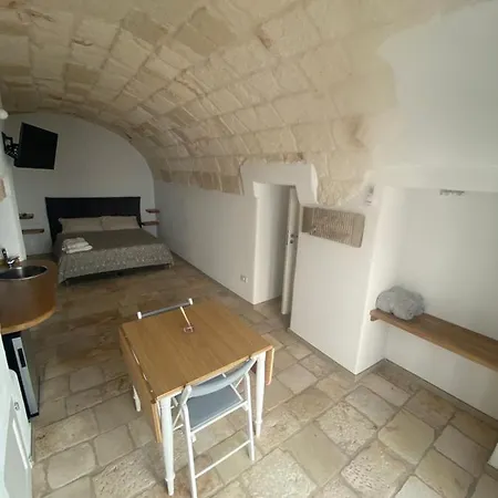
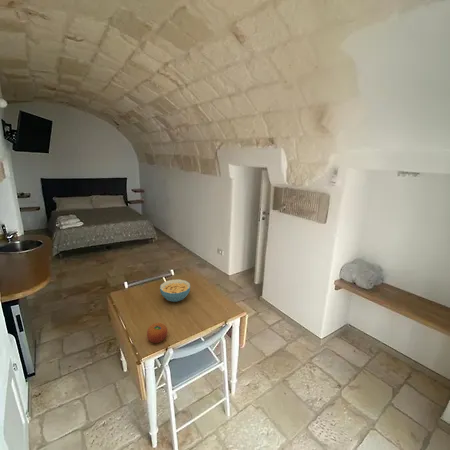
+ cereal bowl (175, 292)
+ fruit (157, 332)
